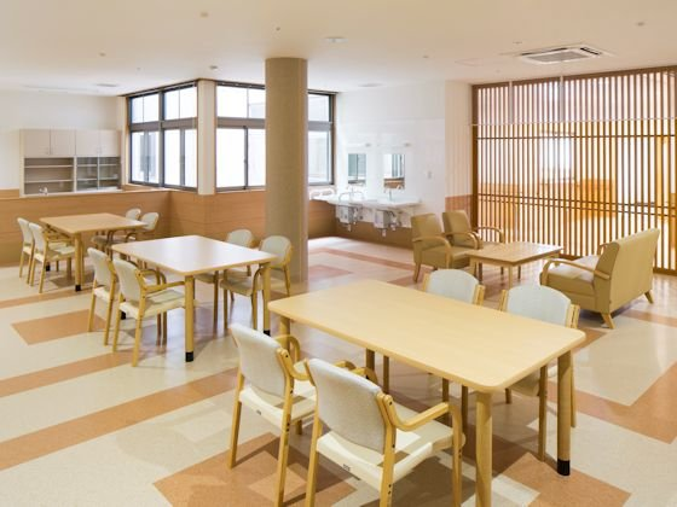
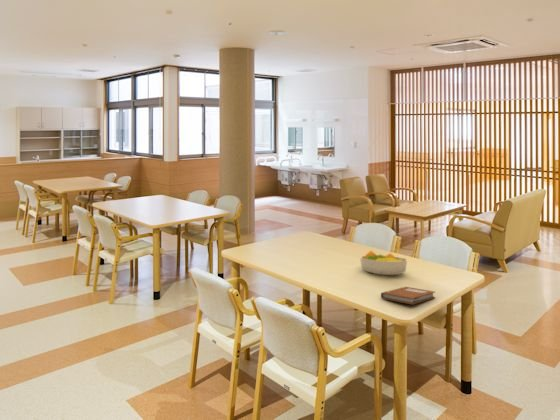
+ fruit bowl (383, 262)
+ notebook (408, 294)
